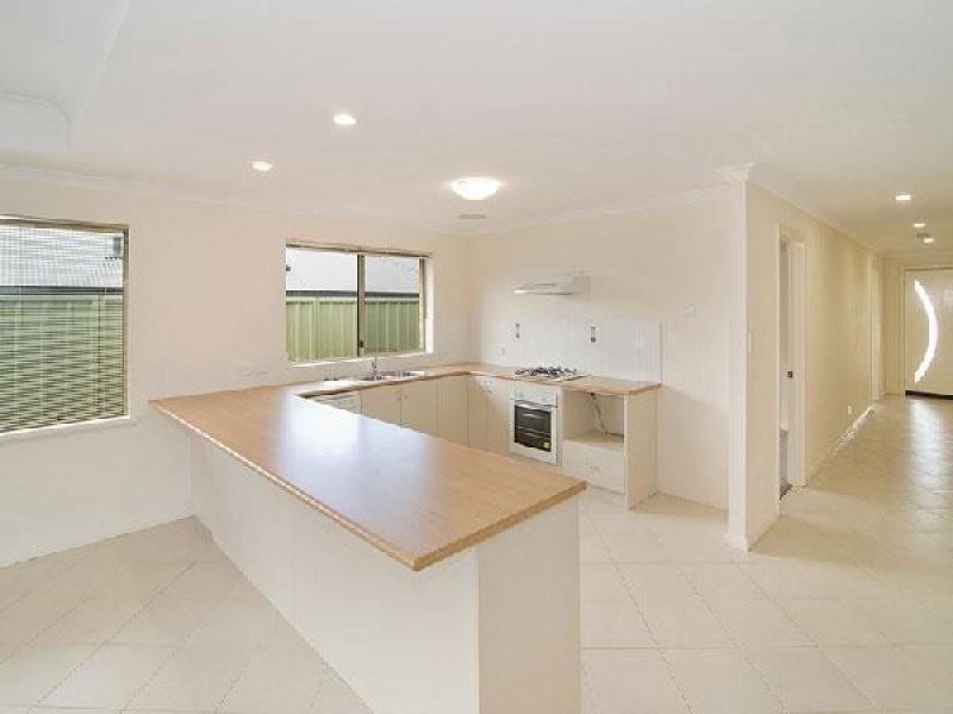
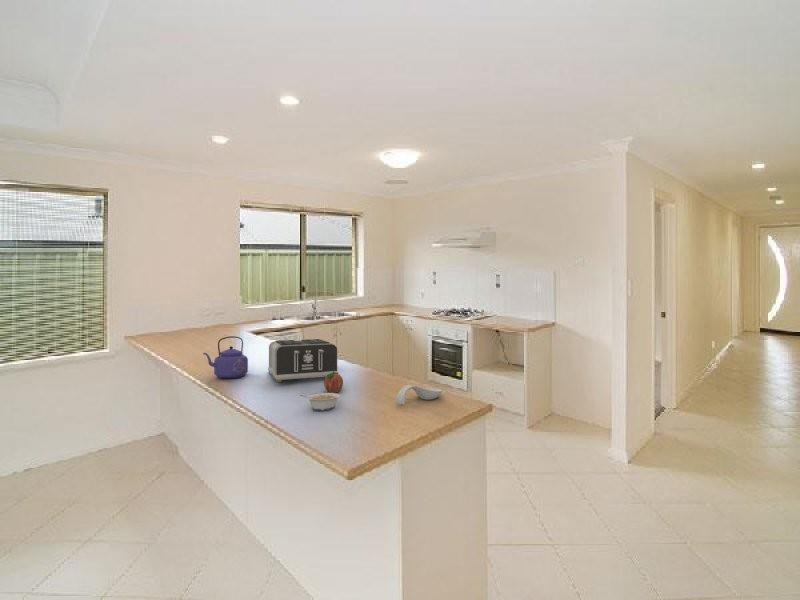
+ fruit (333, 381)
+ spoon rest (419, 392)
+ toaster (302, 358)
+ legume (322, 401)
+ kettle (225, 356)
